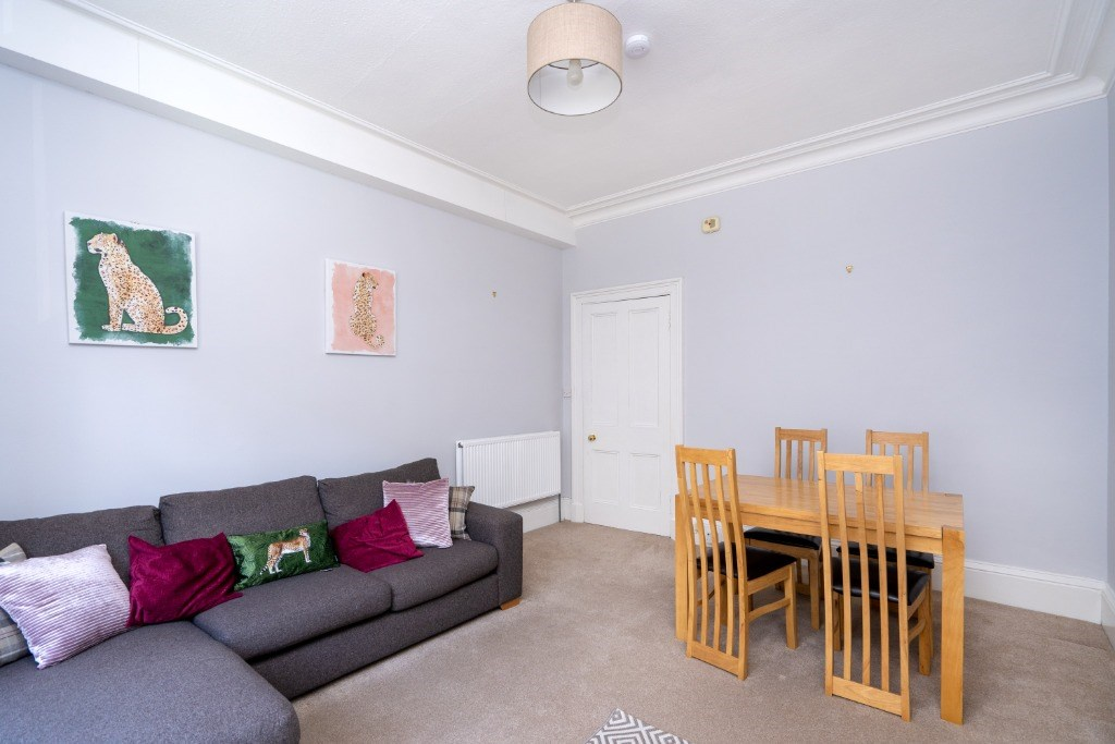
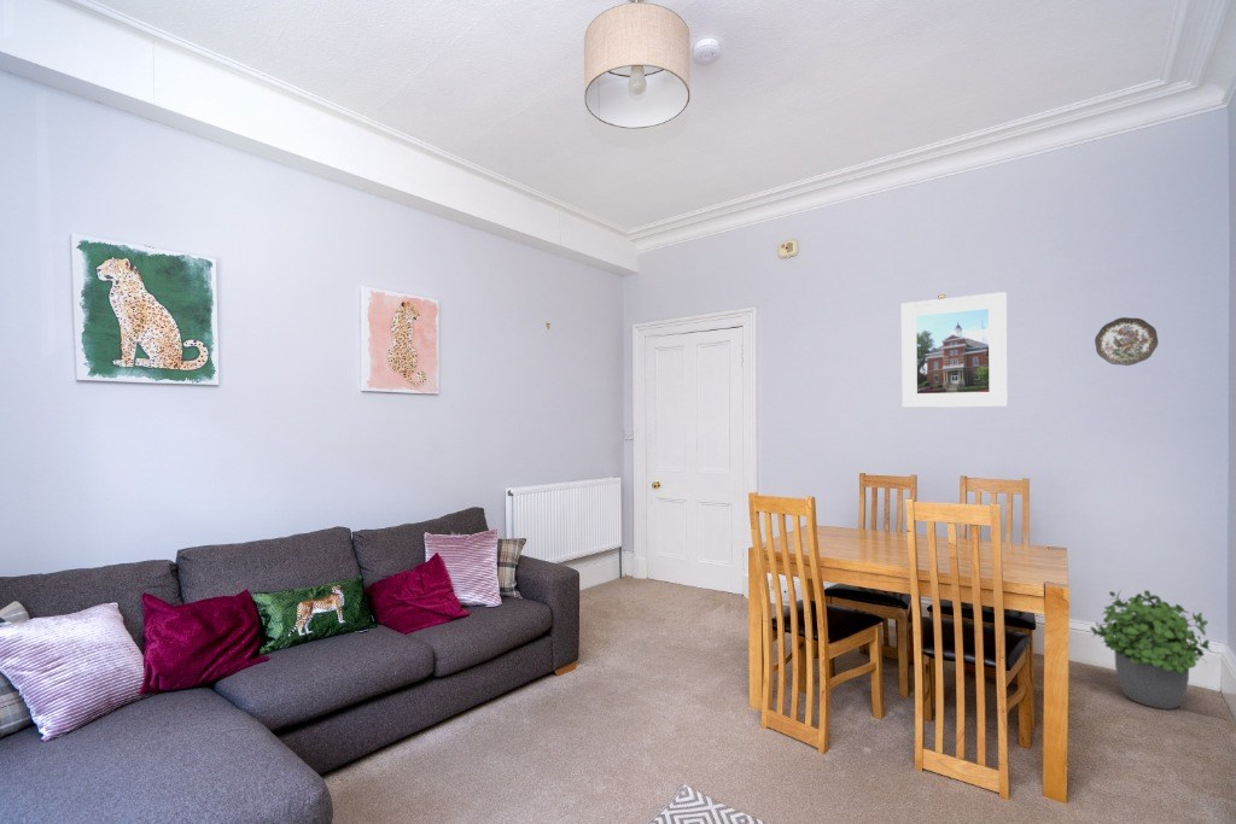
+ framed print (951, 352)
+ decorative plate (1125, 341)
+ potted plant (1148, 645)
